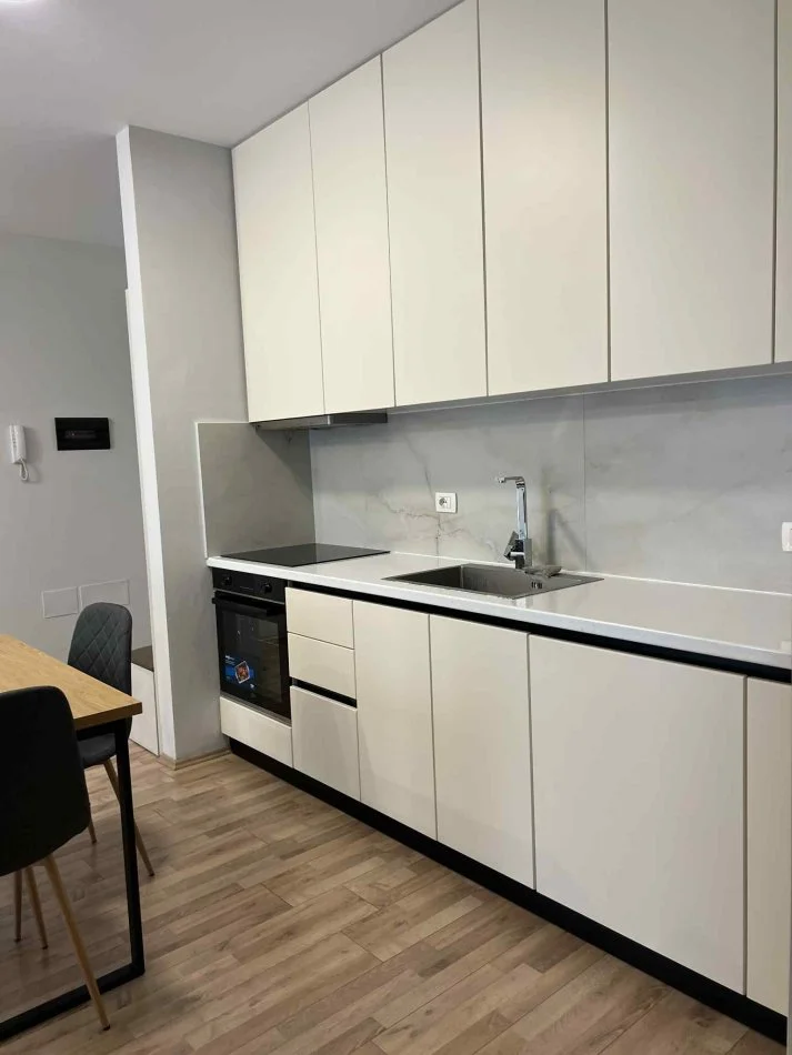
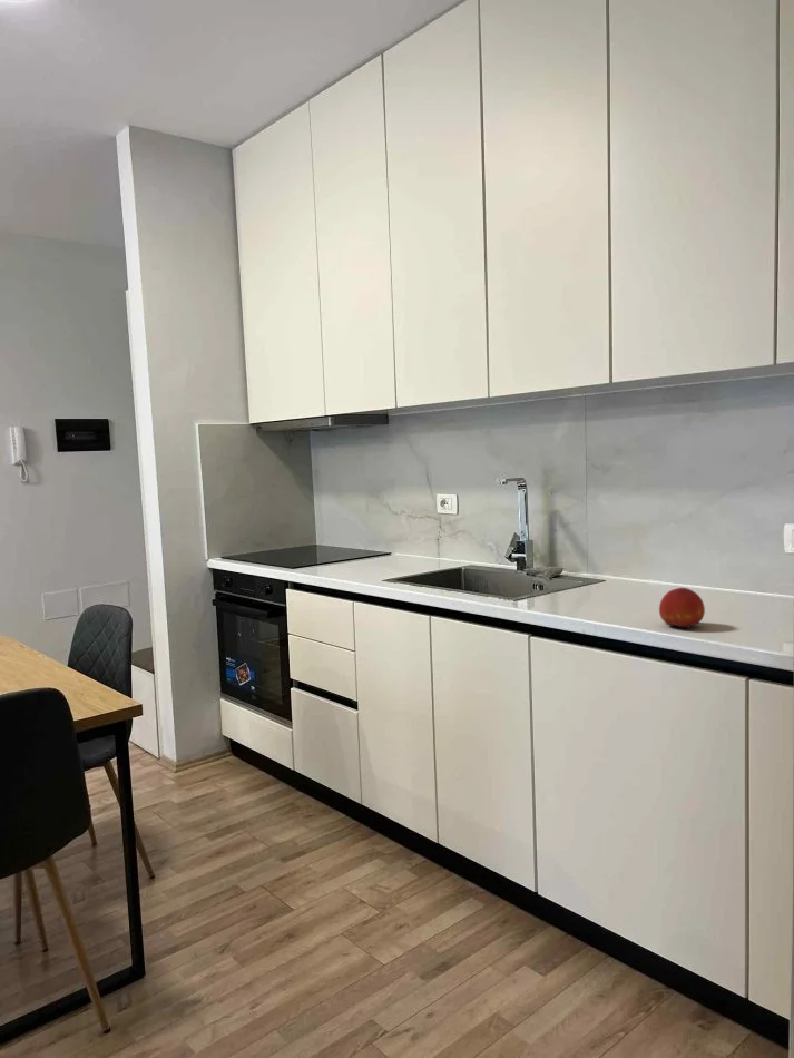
+ fruit (682, 606)
